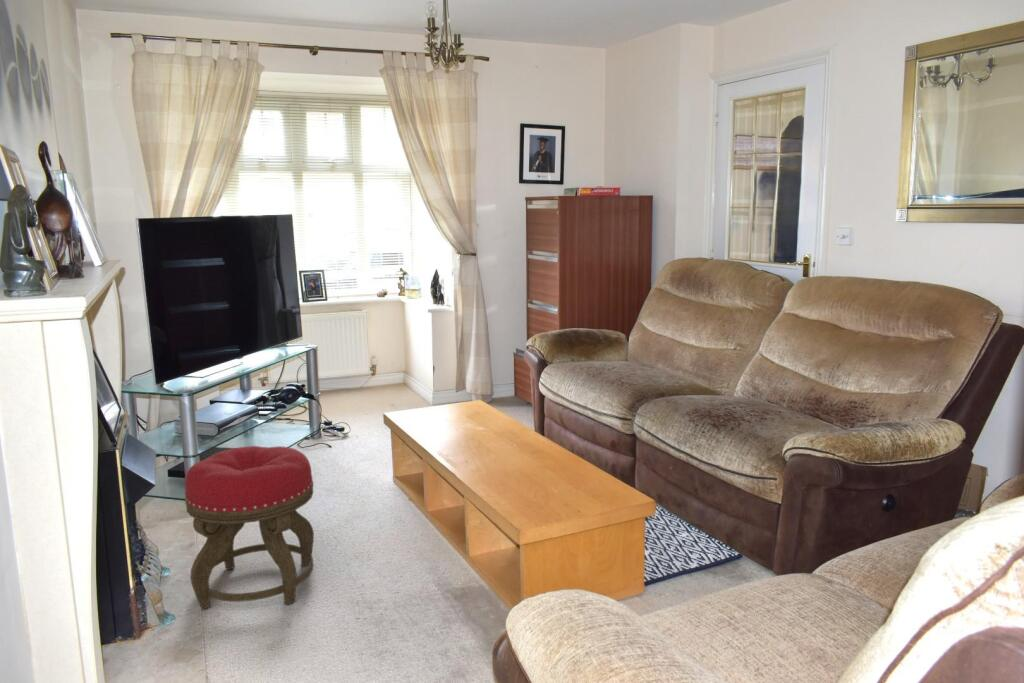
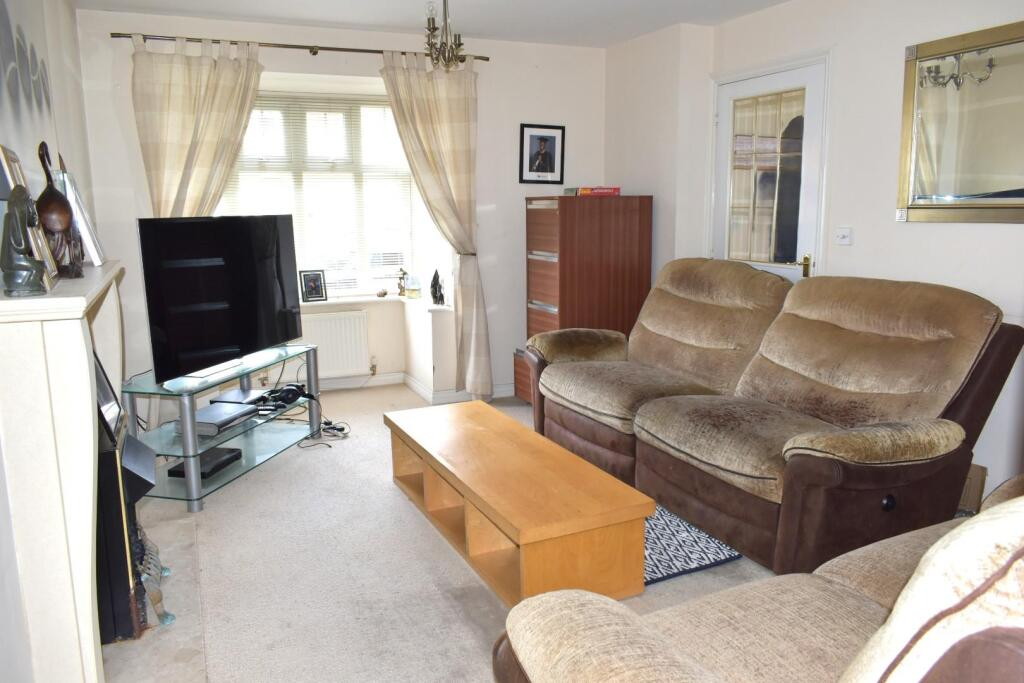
- stool (253, 521)
